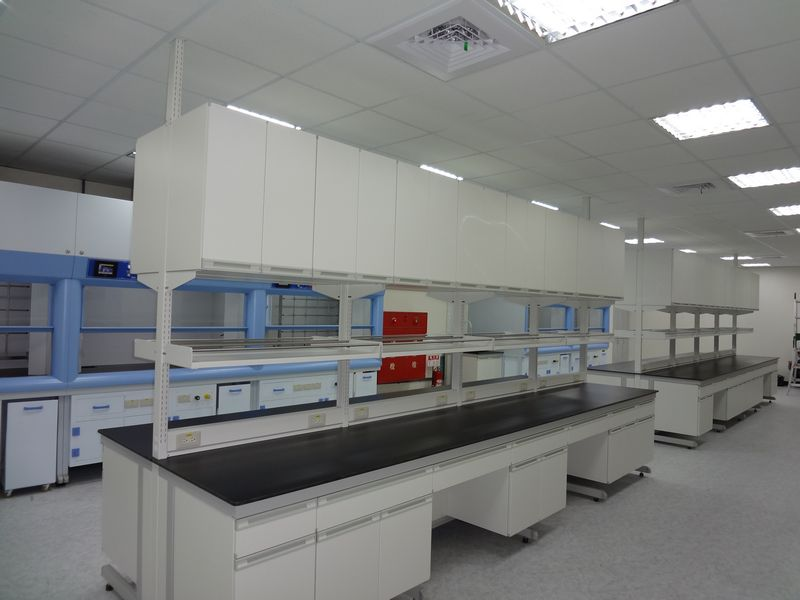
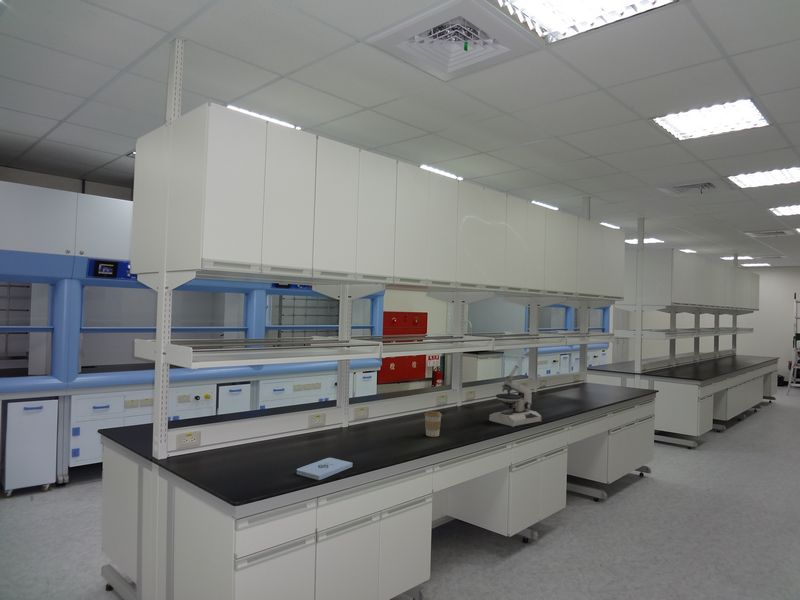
+ coffee cup (432, 423)
+ notepad (324, 468)
+ microscope (515, 394)
